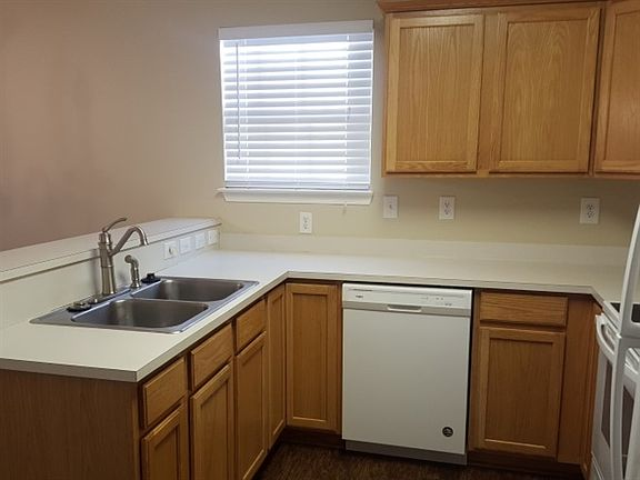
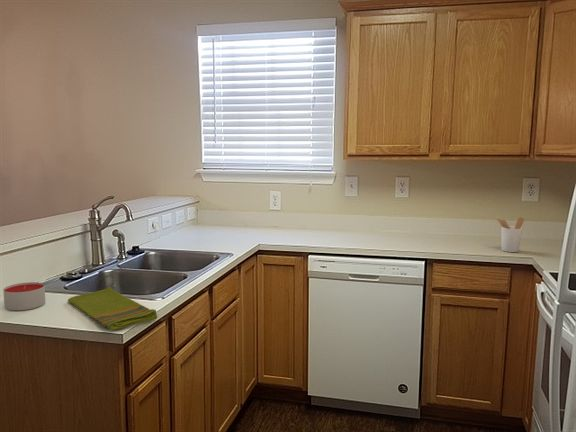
+ utensil holder (507, 233)
+ candle (24, 295)
+ dish towel (110, 306)
